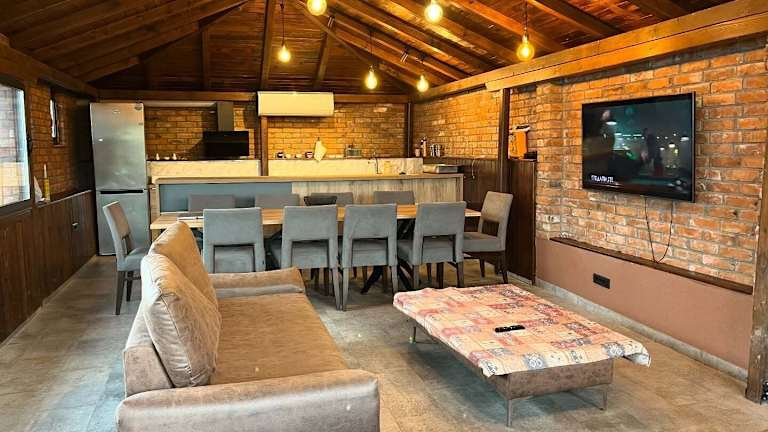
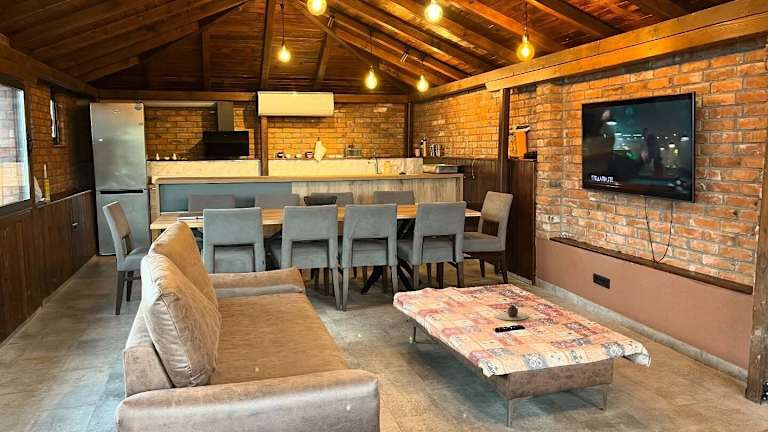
+ teapot (511, 308)
